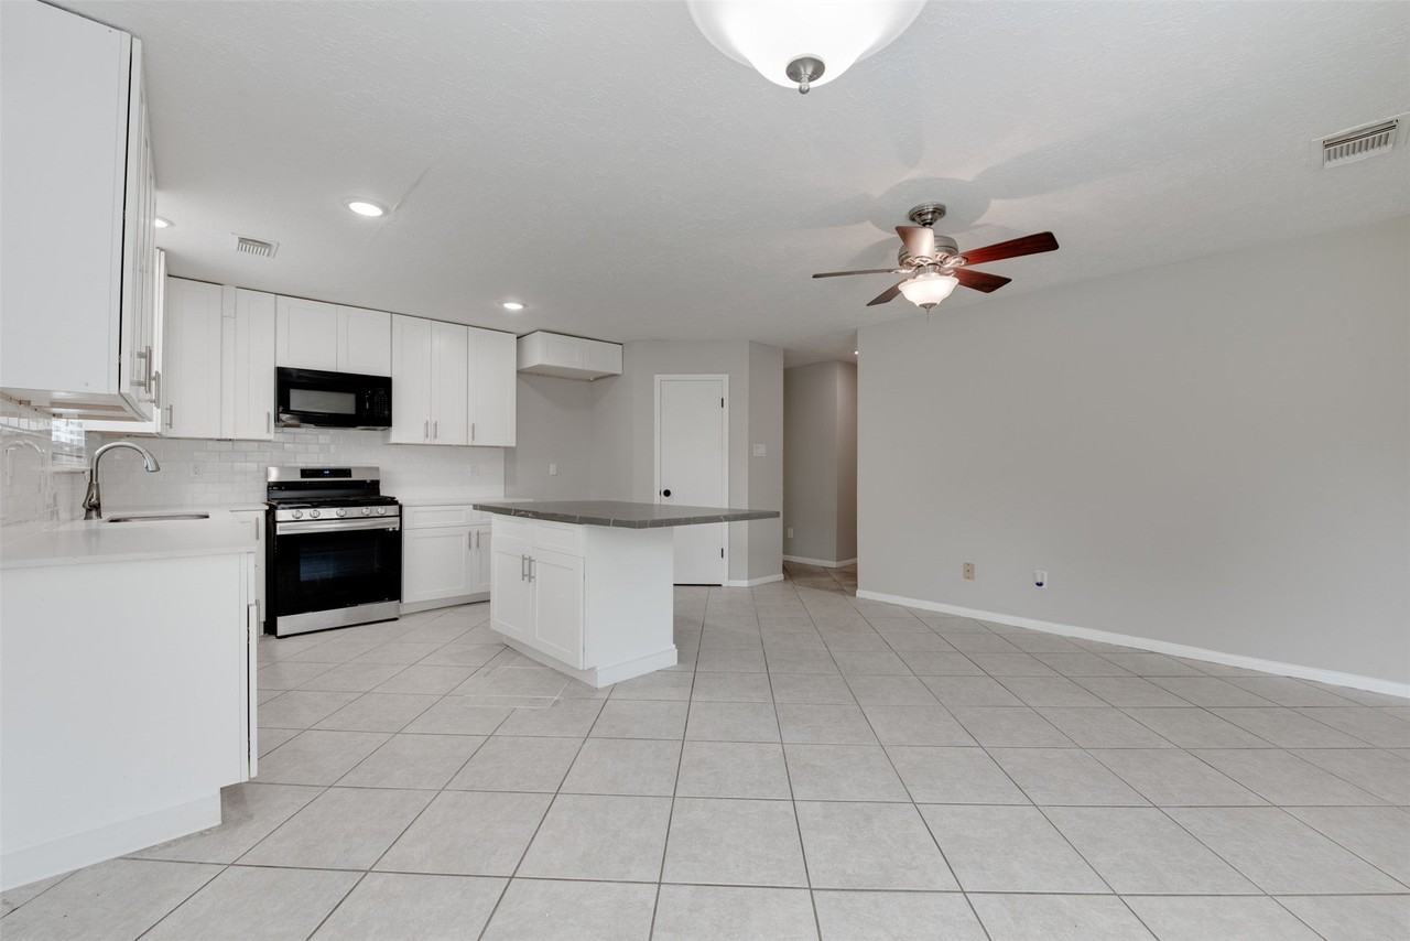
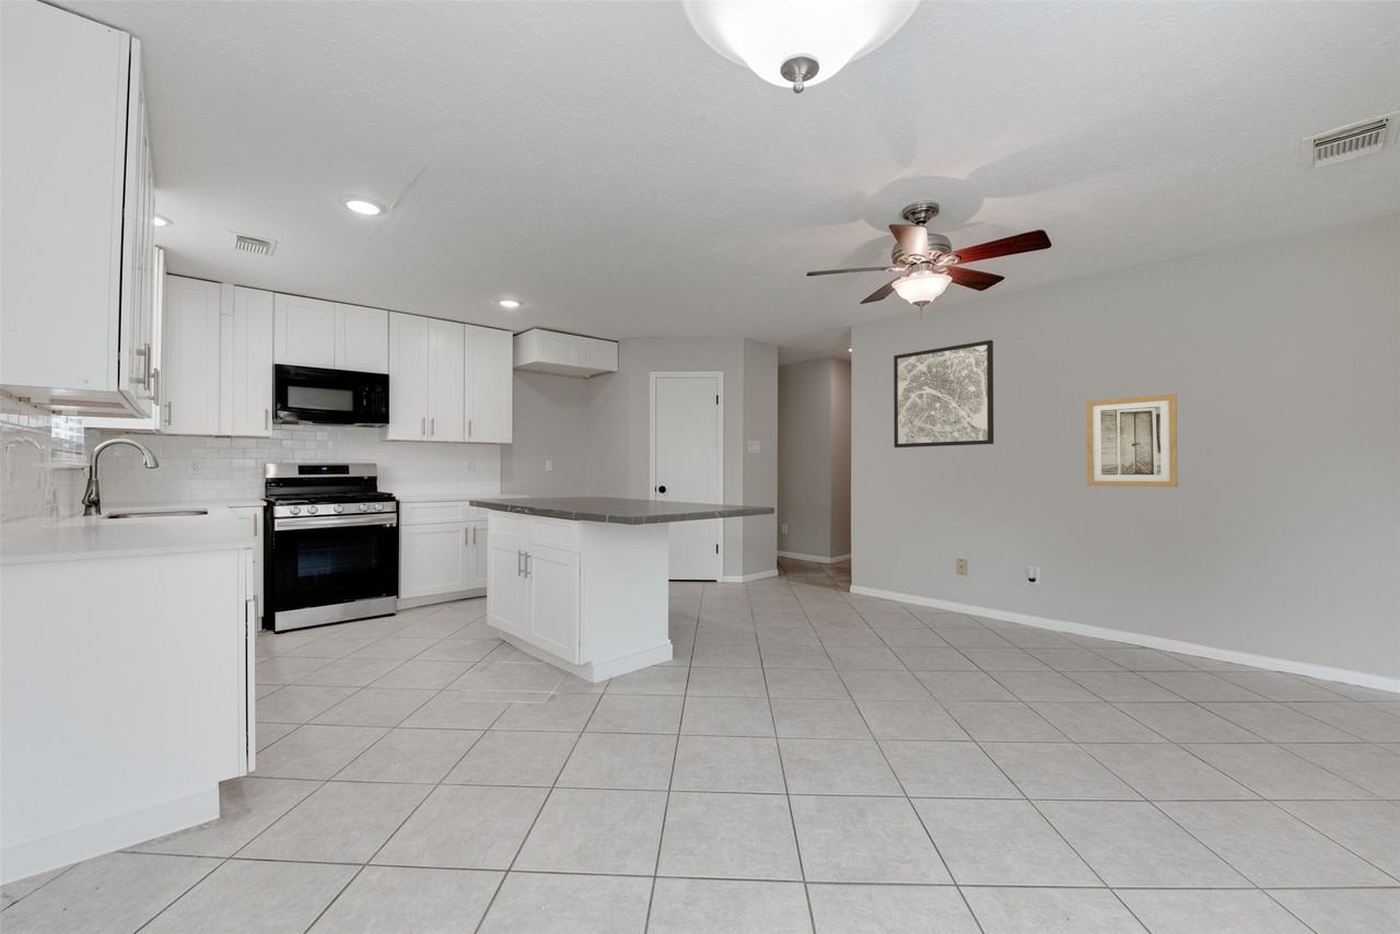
+ wall art (1129, 442)
+ wall art (941, 397)
